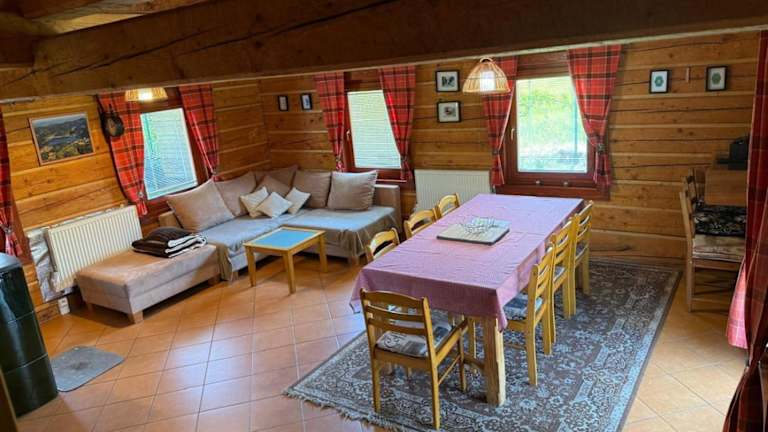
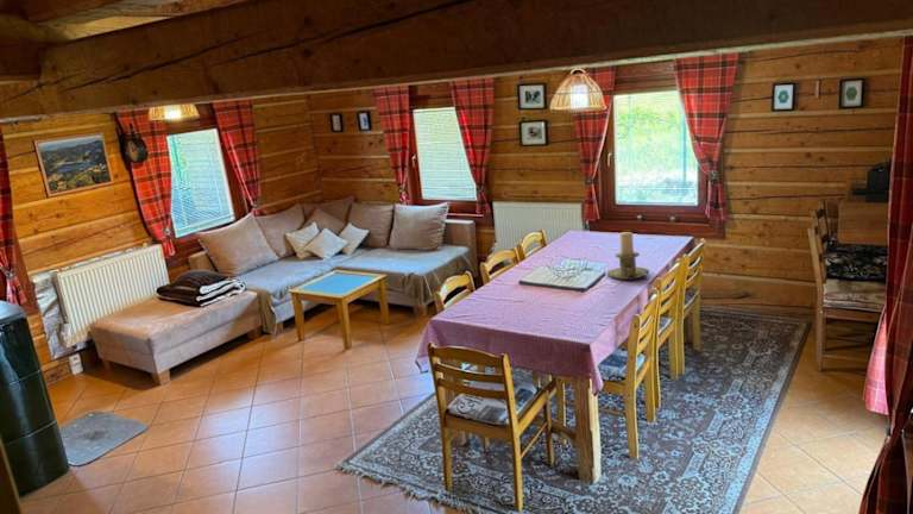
+ candle holder (626, 253)
